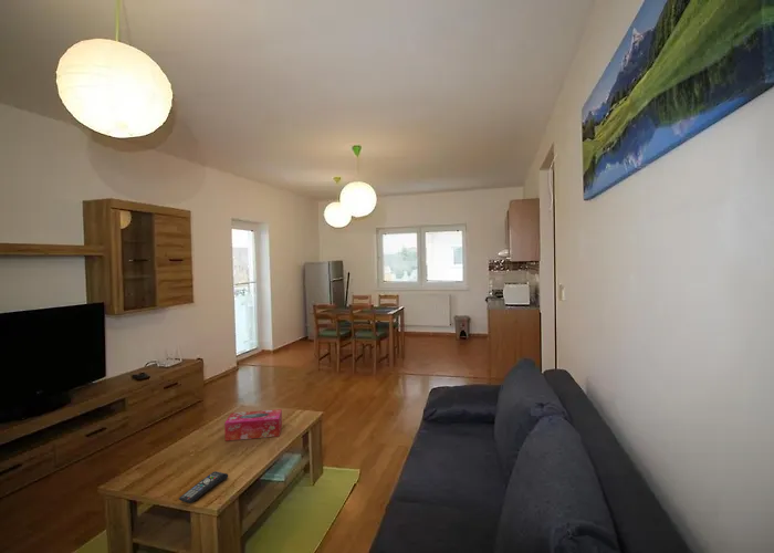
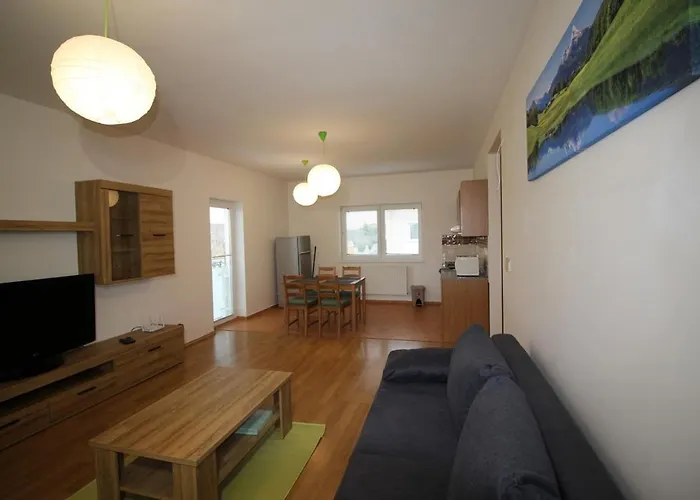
- tissue box (254, 424)
- remote control (205, 486)
